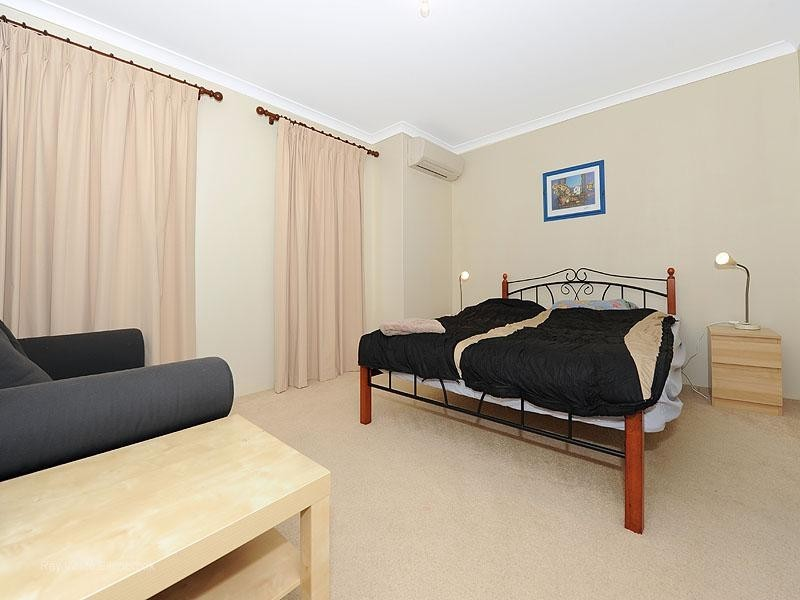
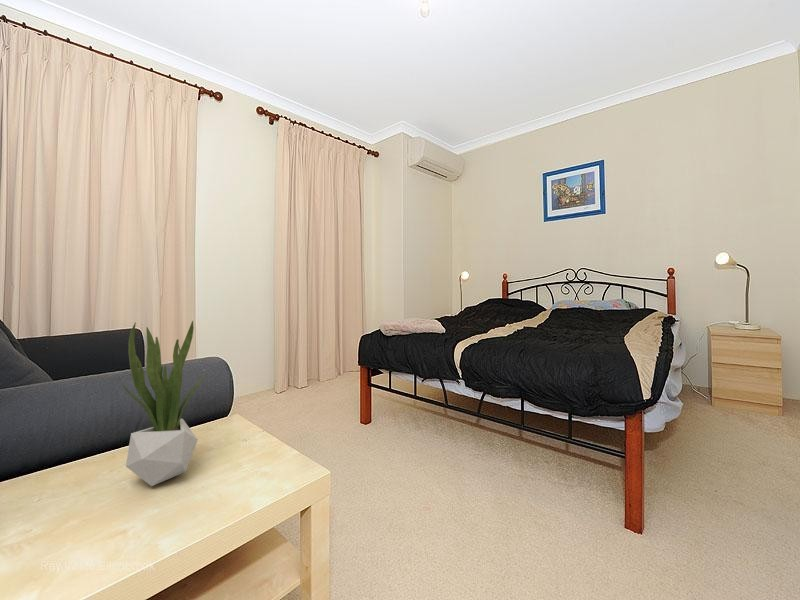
+ potted plant (160, 399)
